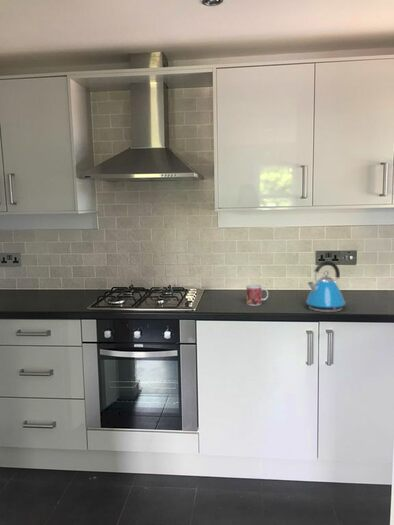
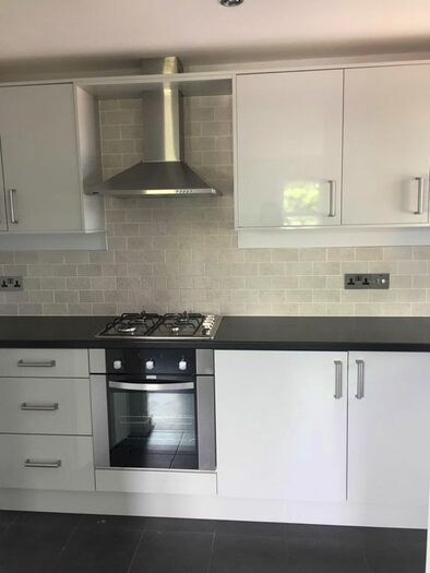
- kettle (327, 284)
- mug (257, 294)
